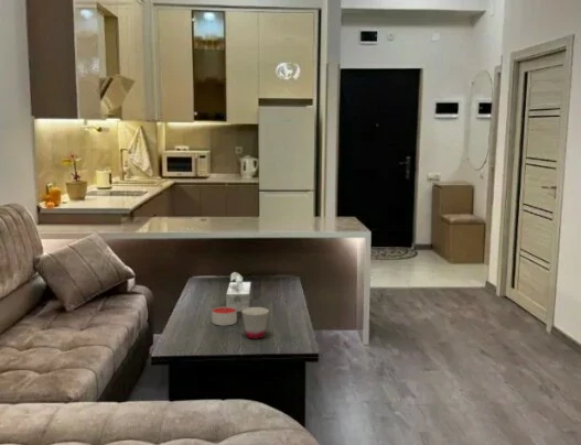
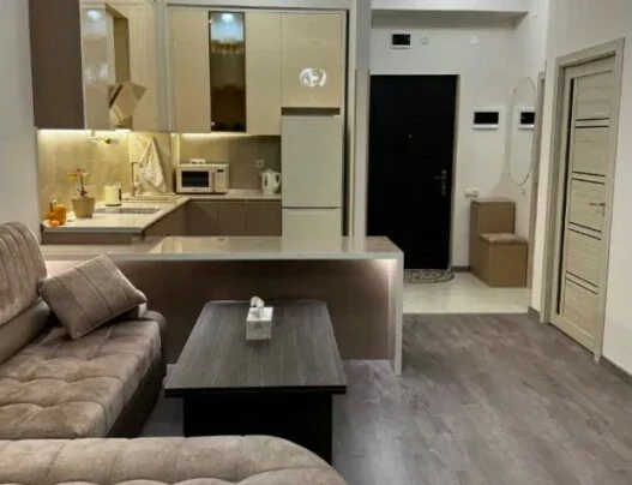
- candle (224, 315)
- cup (255, 323)
